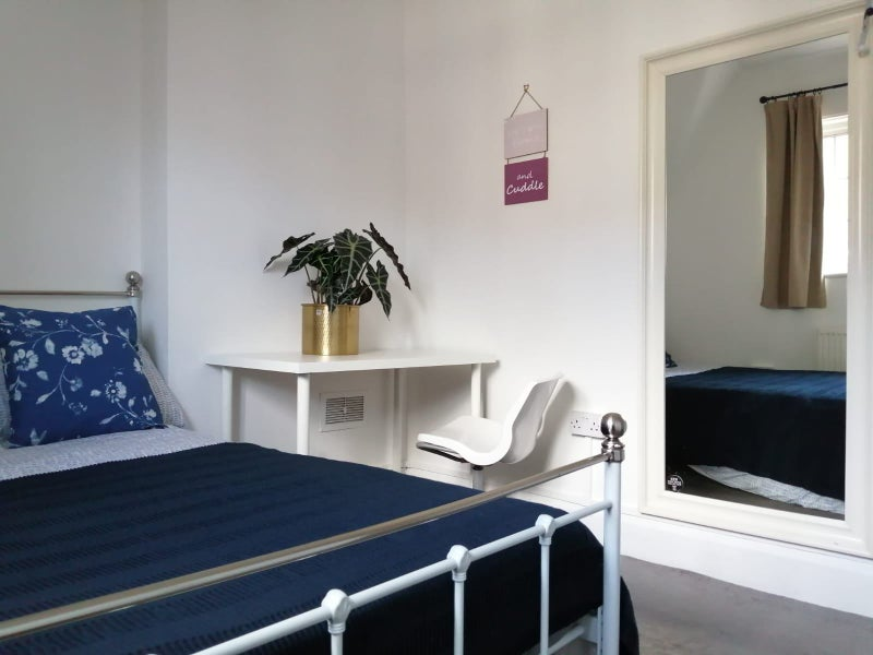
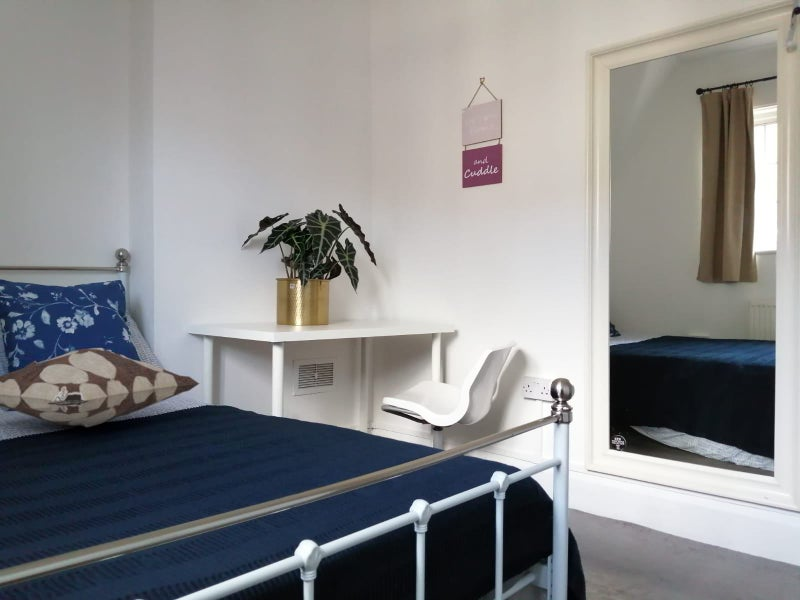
+ decorative pillow (86, 387)
